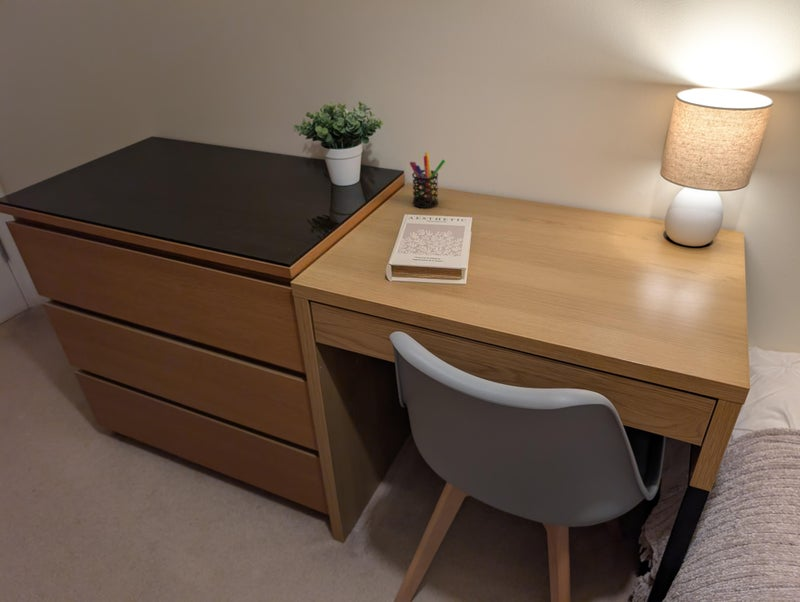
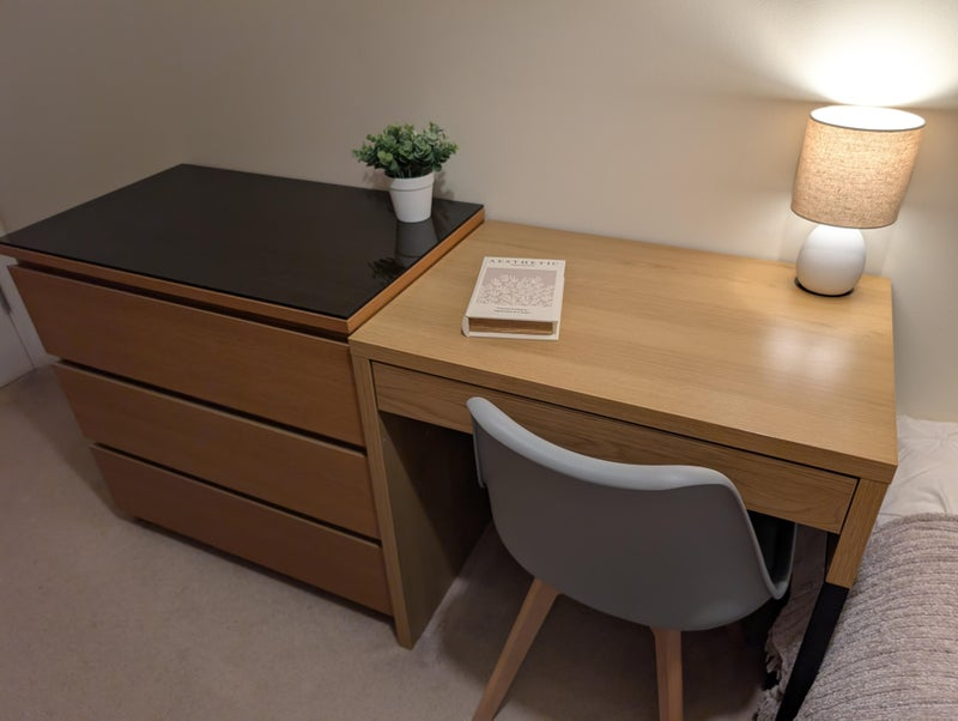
- pen holder (428, 178)
